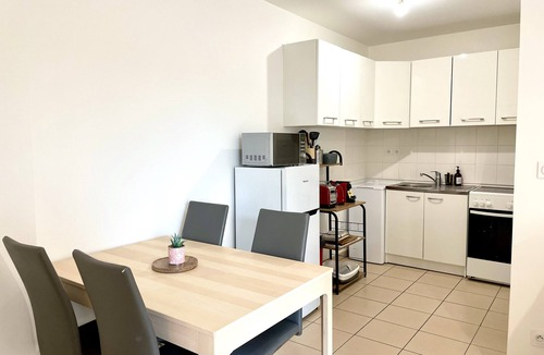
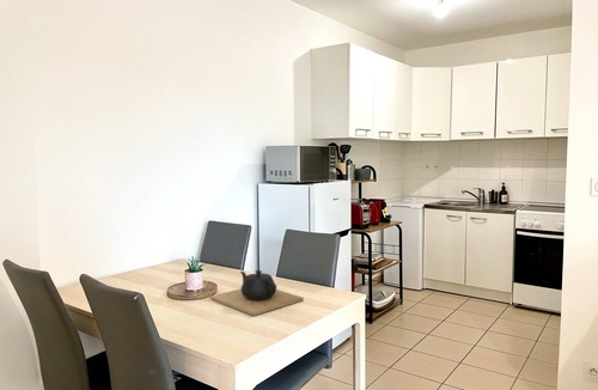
+ teapot (256, 285)
